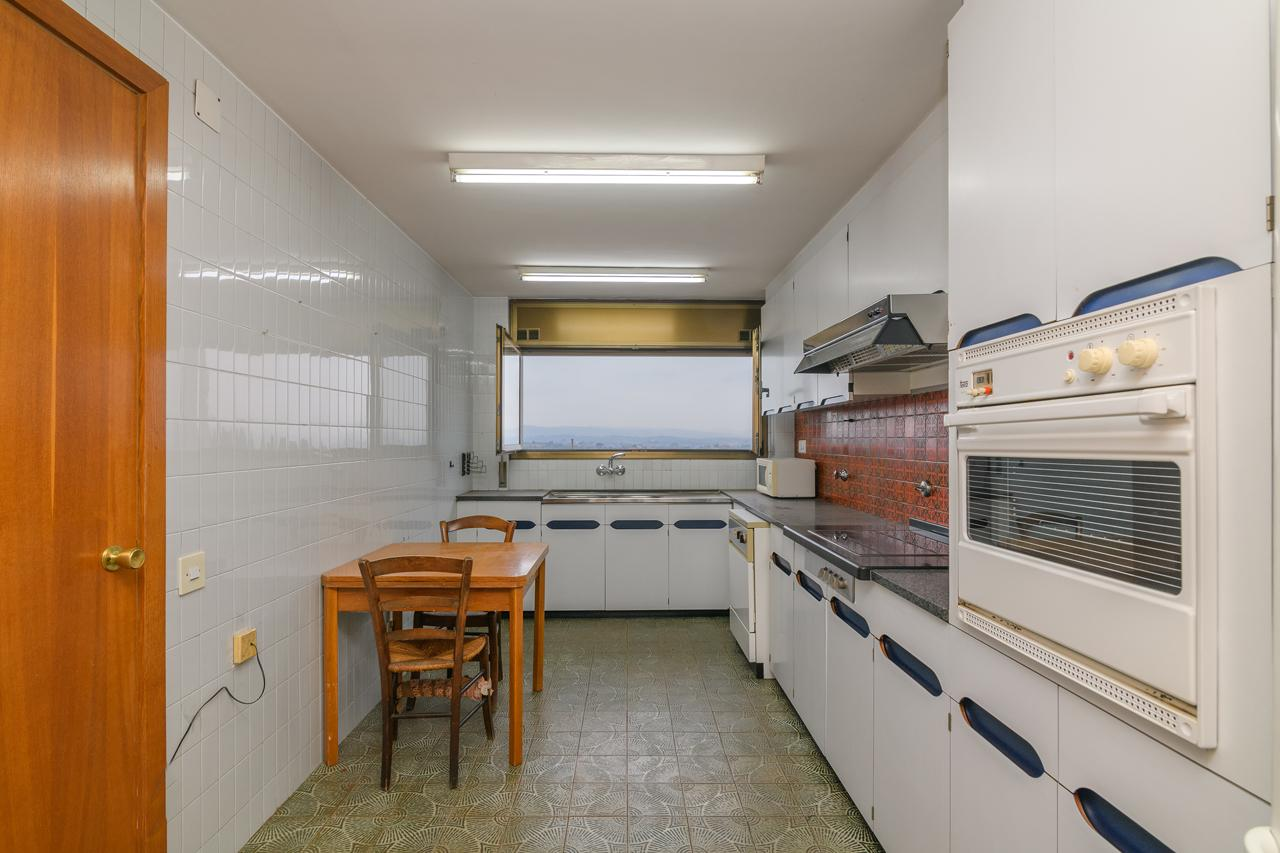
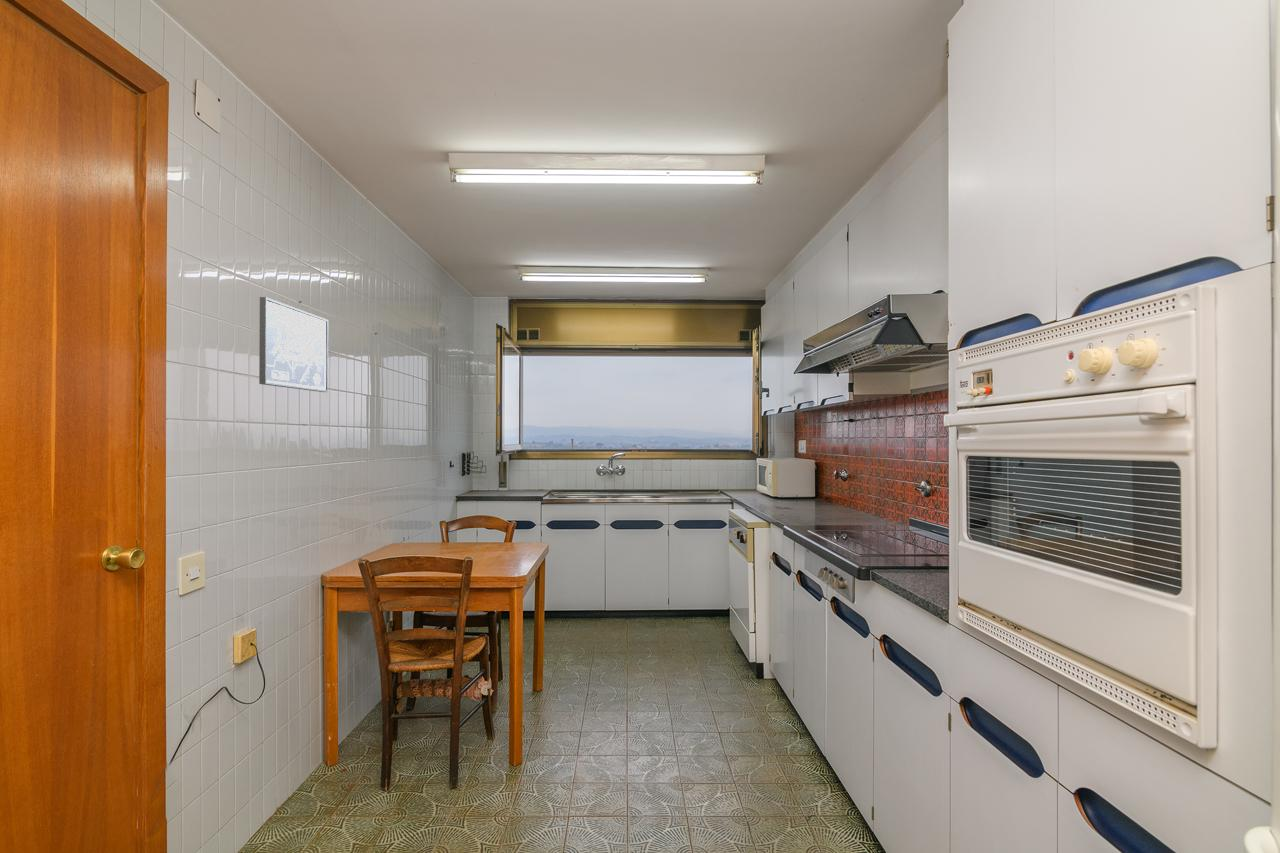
+ wall art (296, 348)
